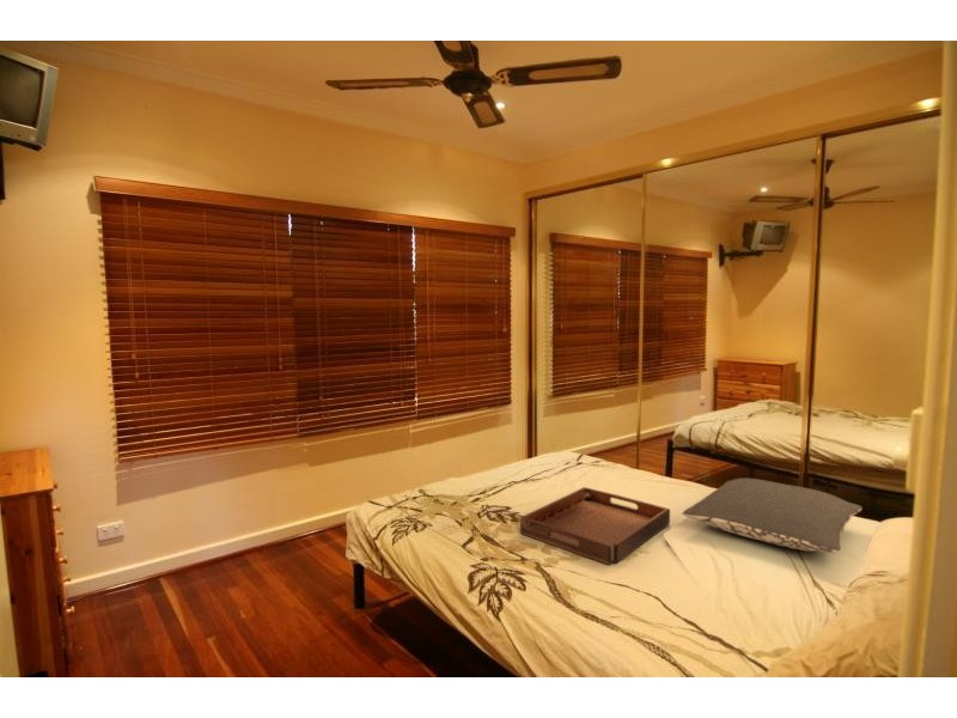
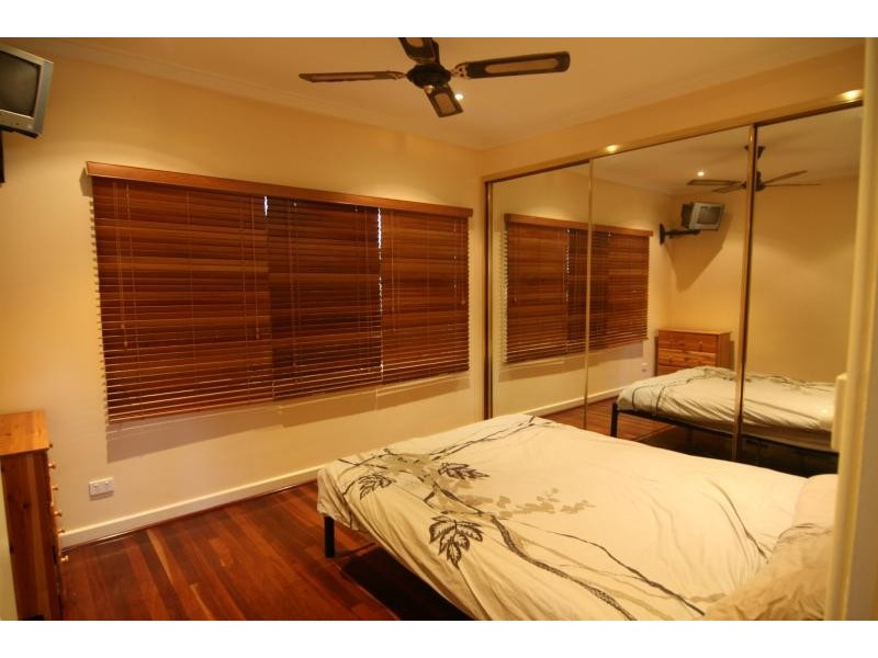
- pillow (773, 510)
- serving tray (596, 521)
